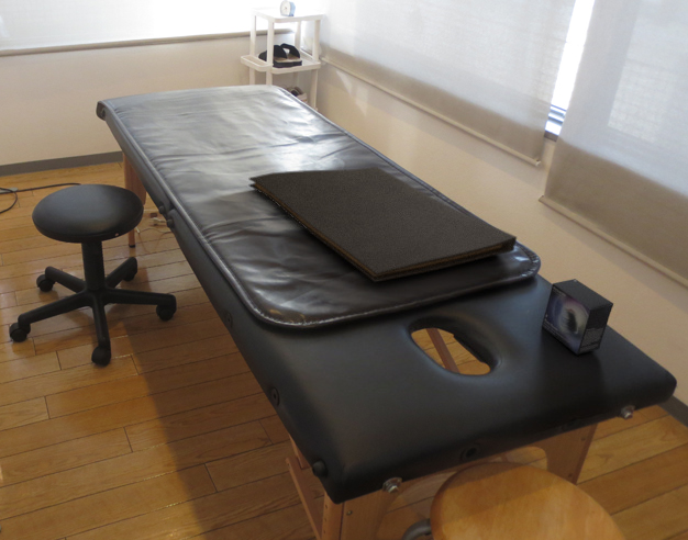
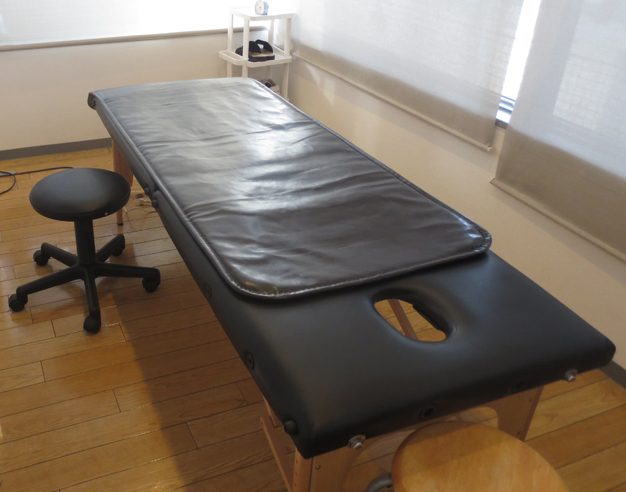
- hand towel (371, 212)
- small box (575, 315)
